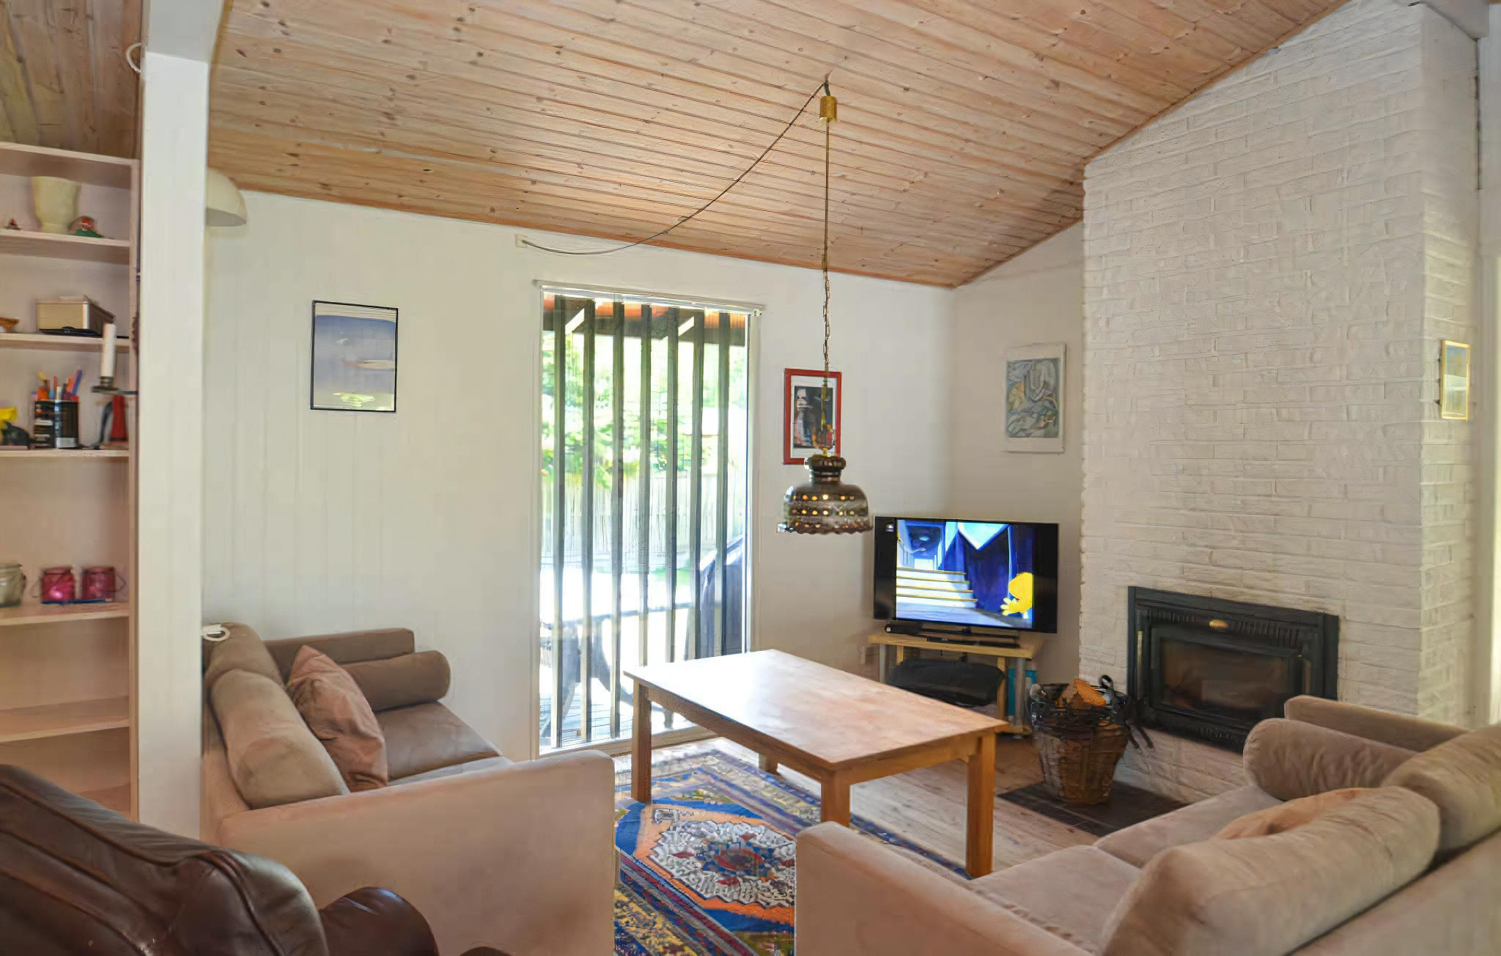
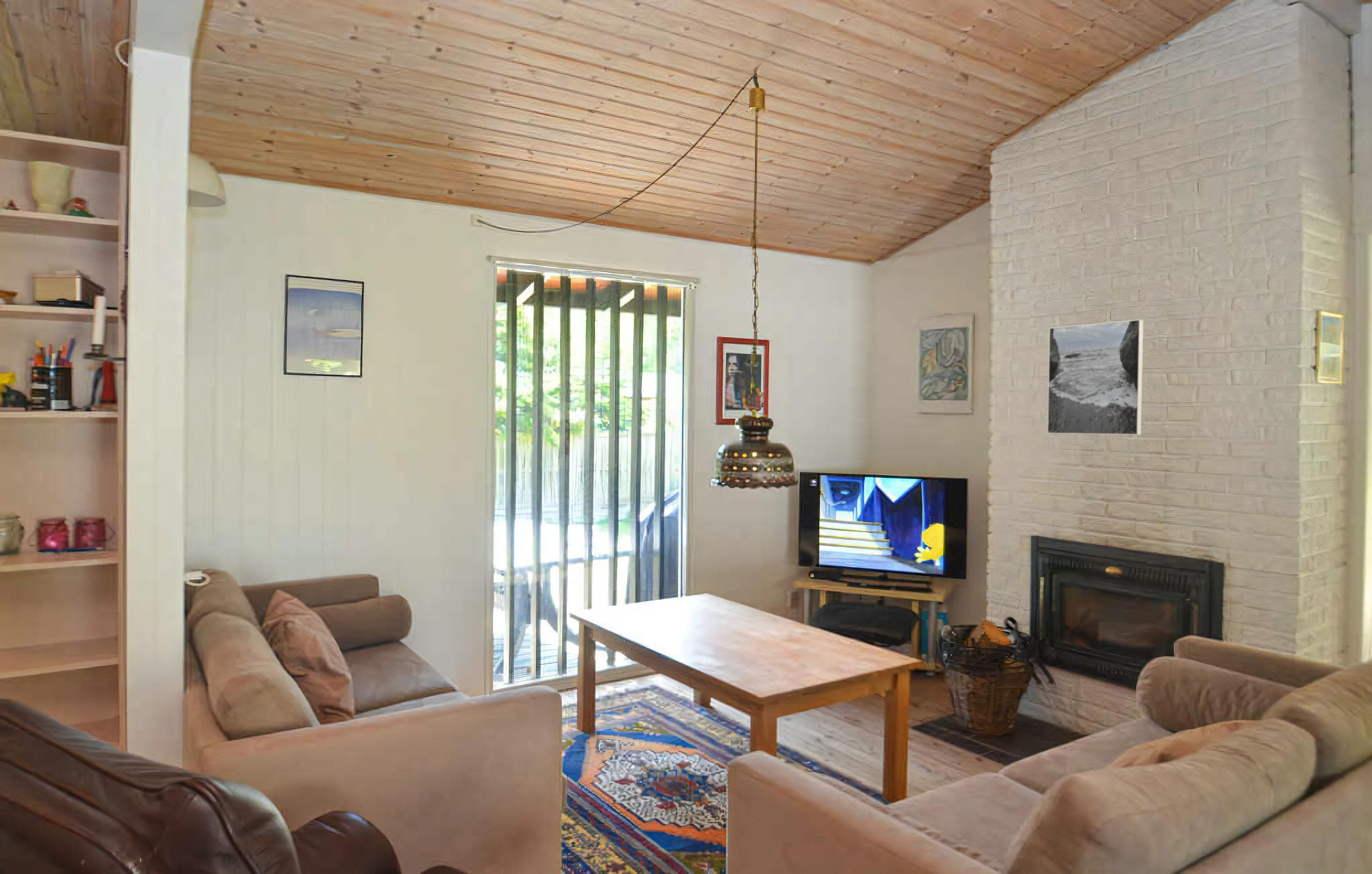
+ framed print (1093, 379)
